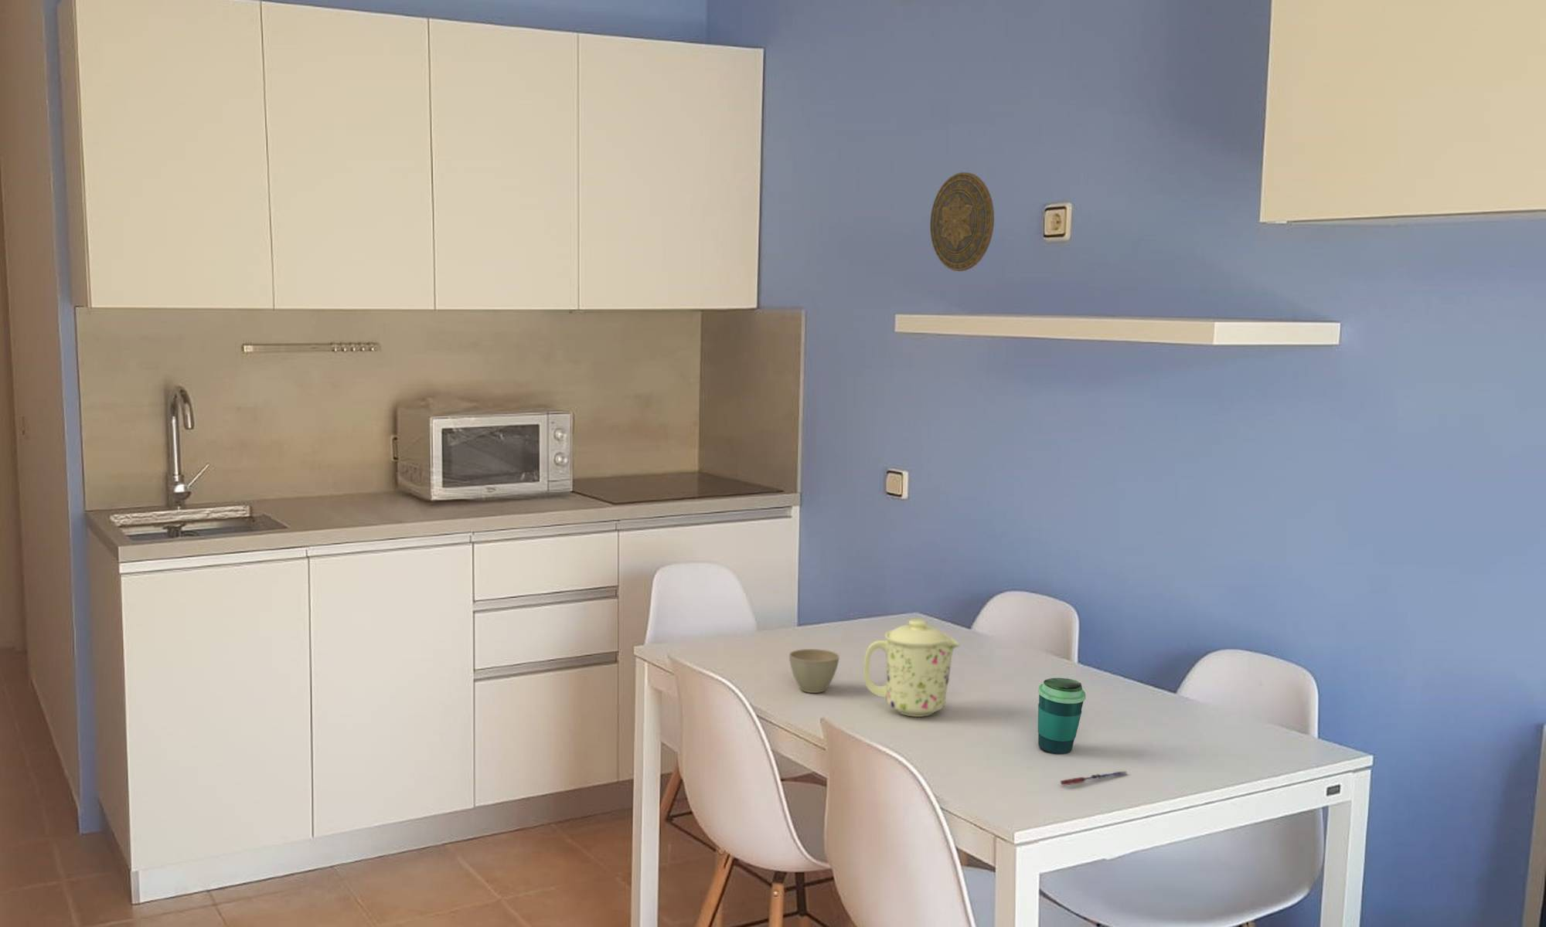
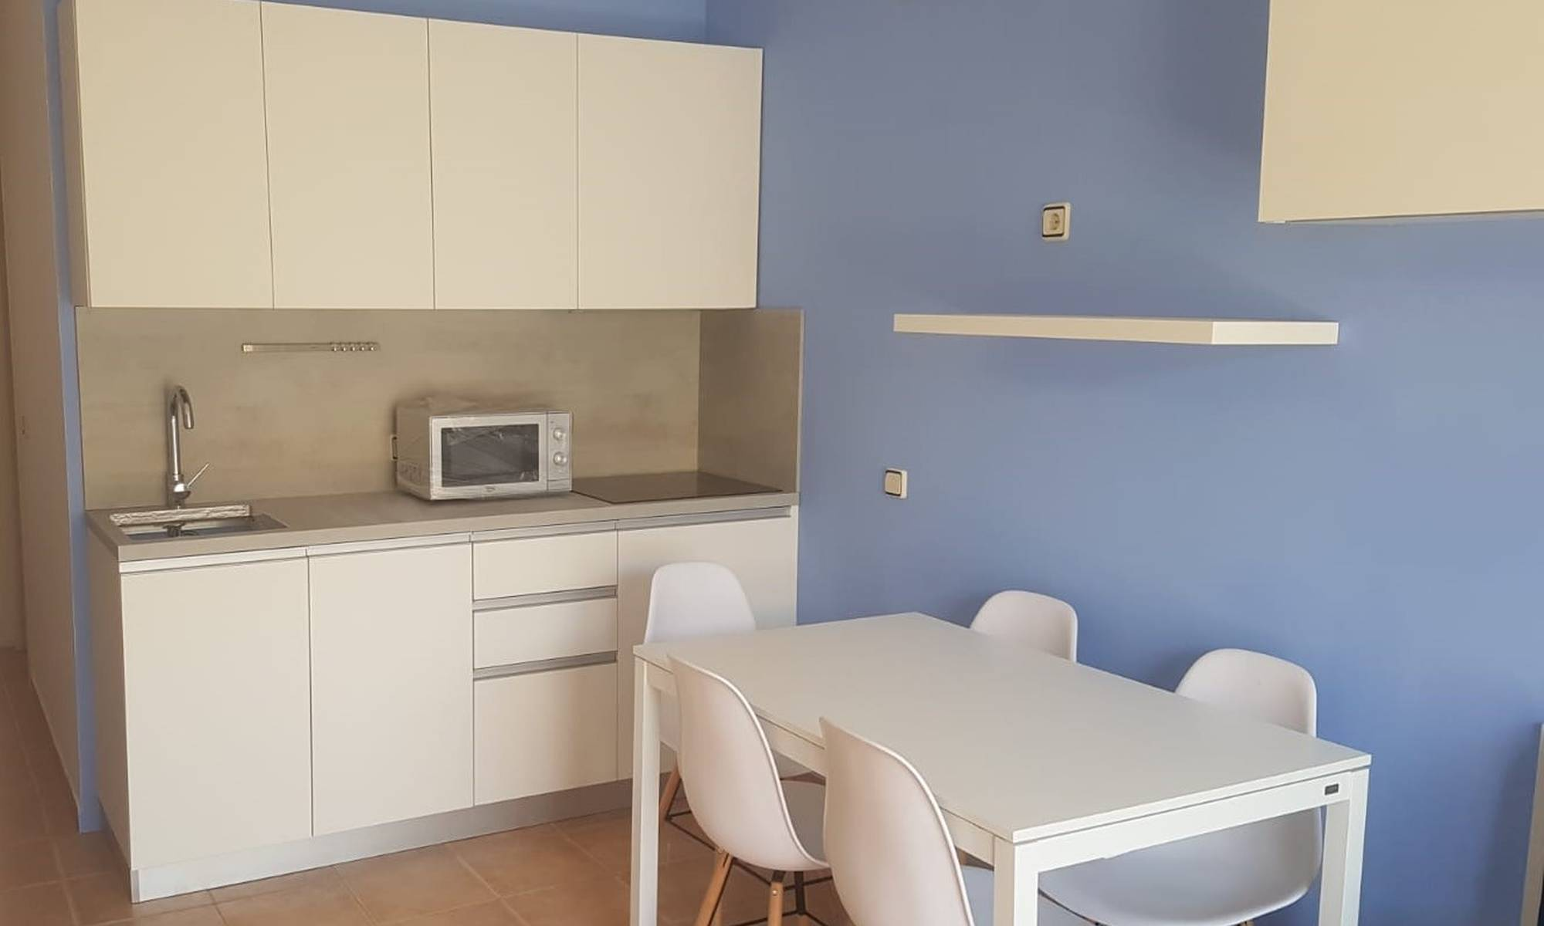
- flower pot (813, 672)
- cup (1060, 716)
- pen (1093, 777)
- decorative plate (957, 222)
- mug (911, 665)
